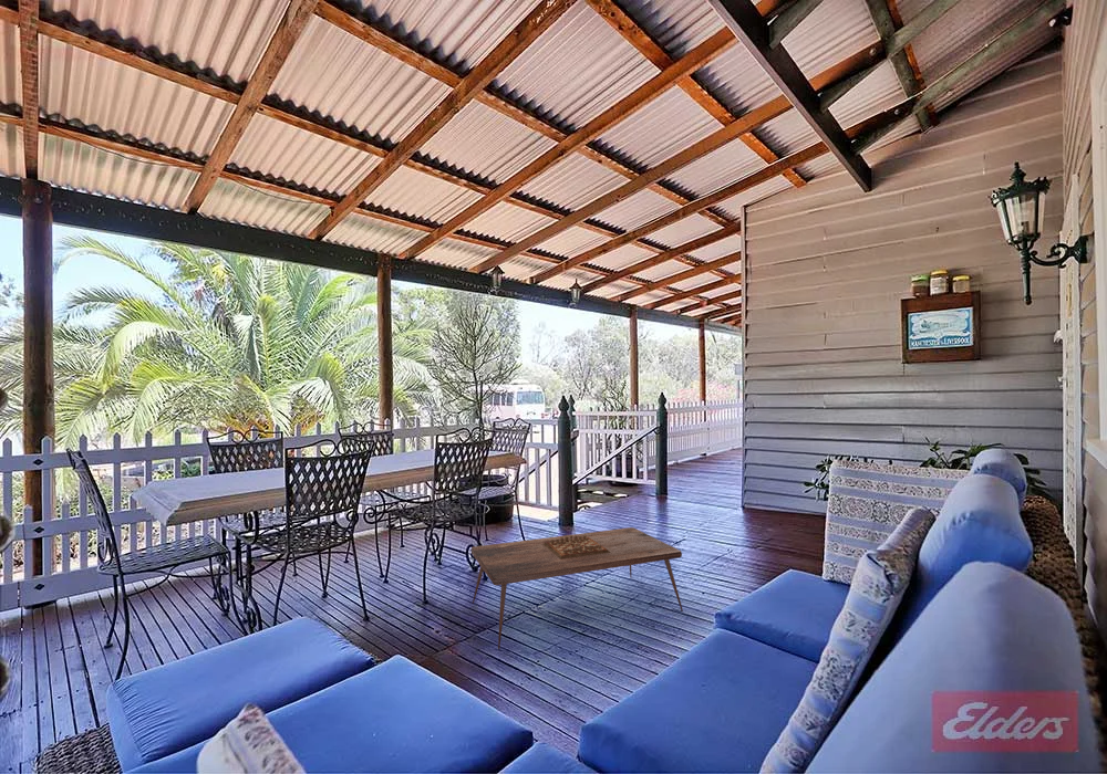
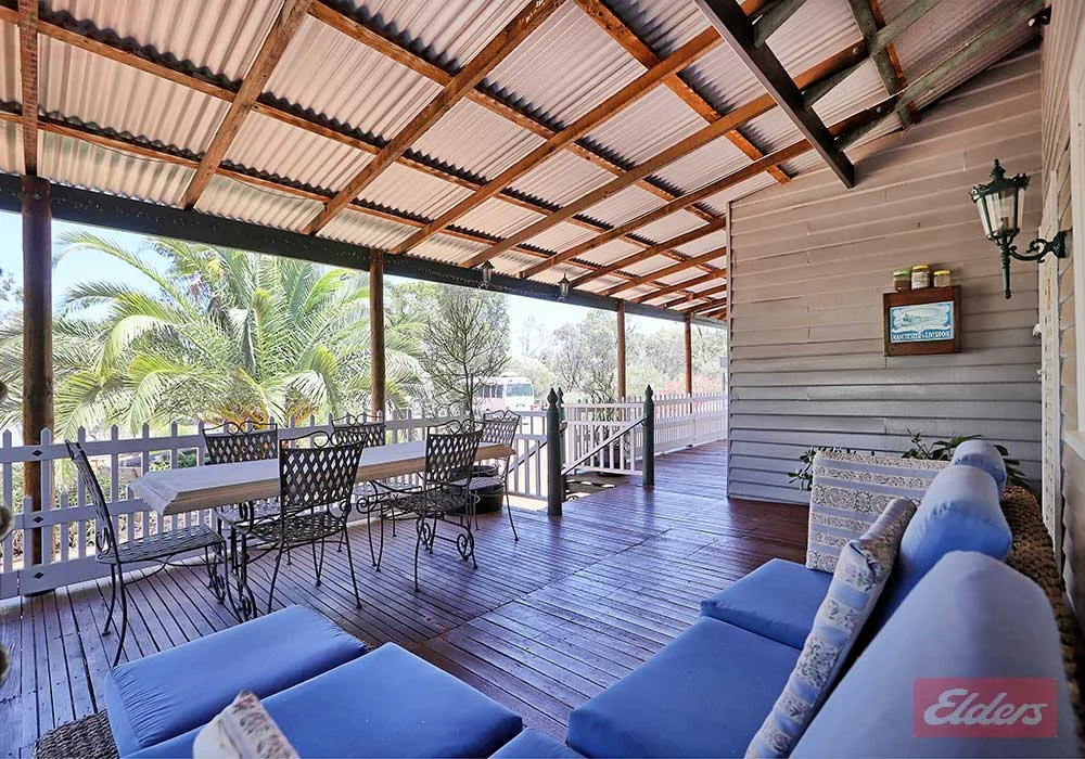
- coffee table (573, 573)
